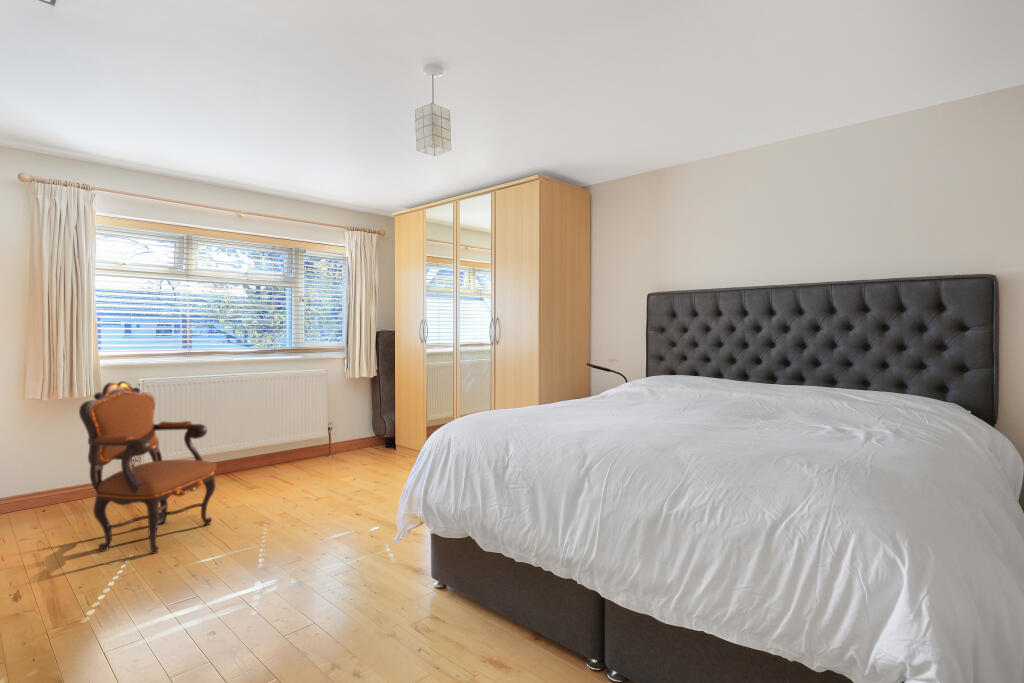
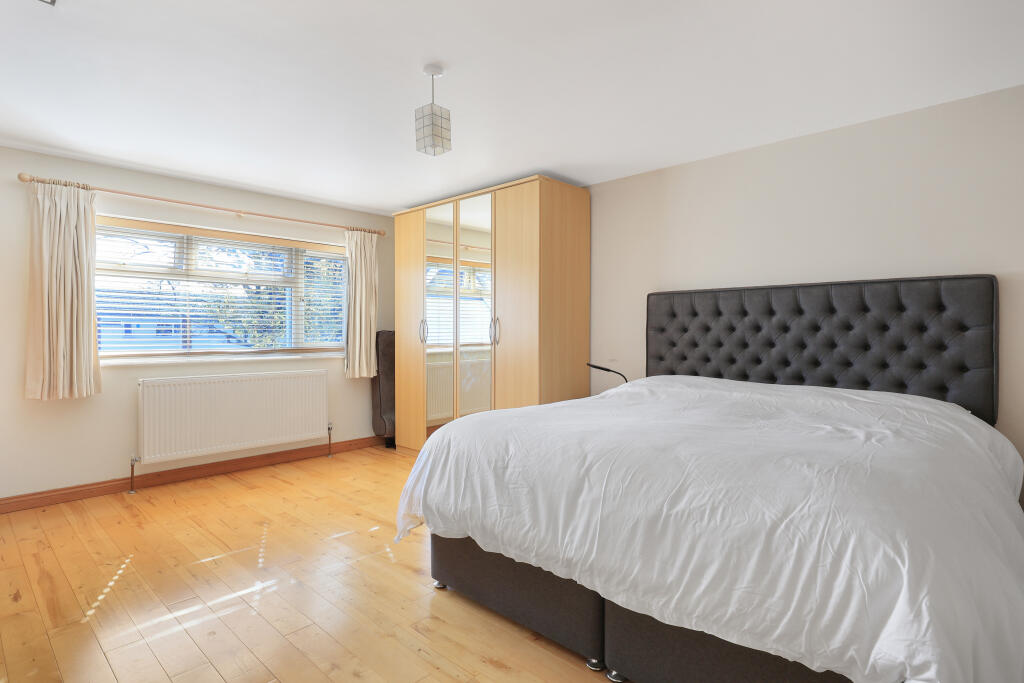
- armchair (152, 459)
